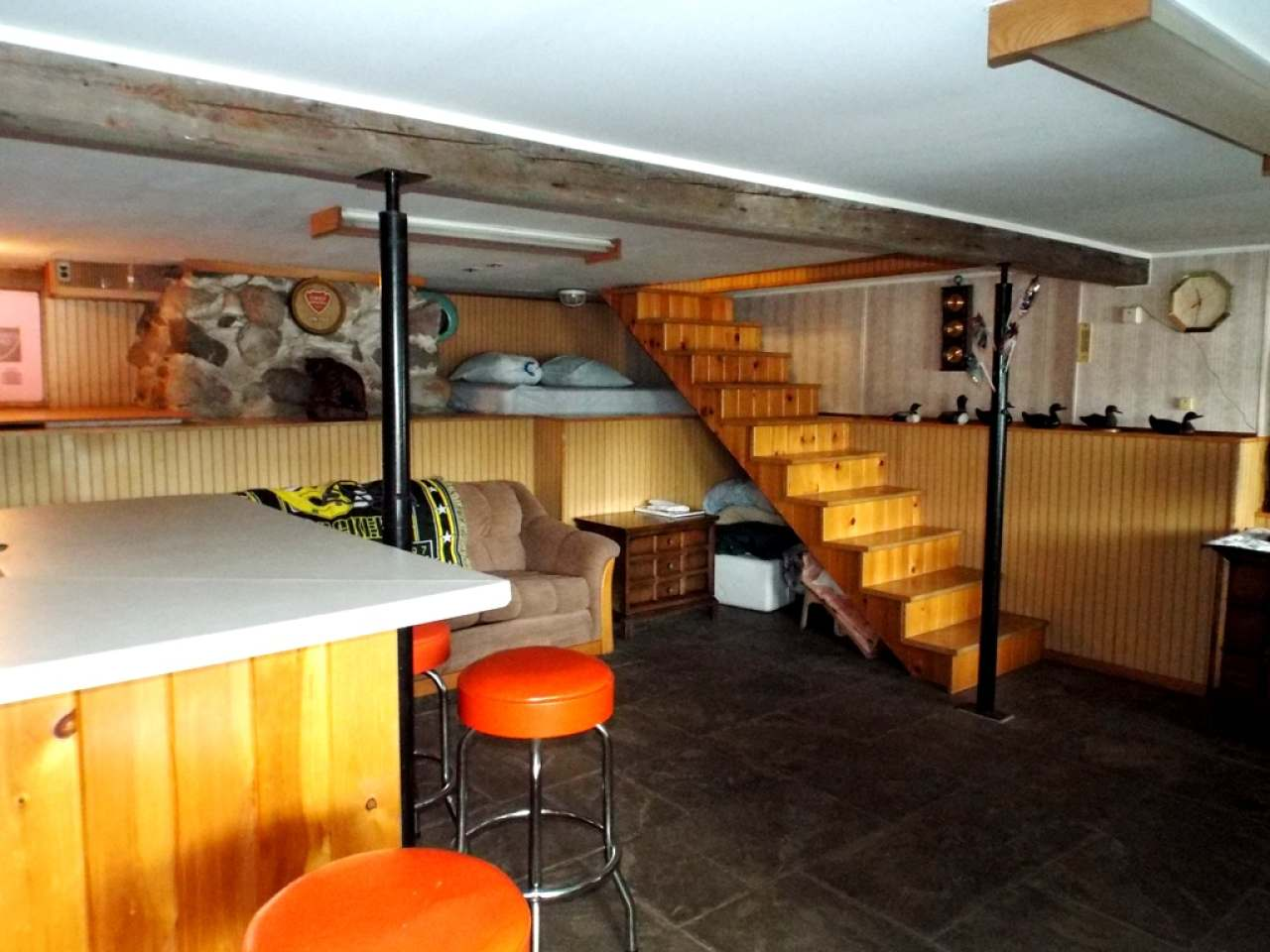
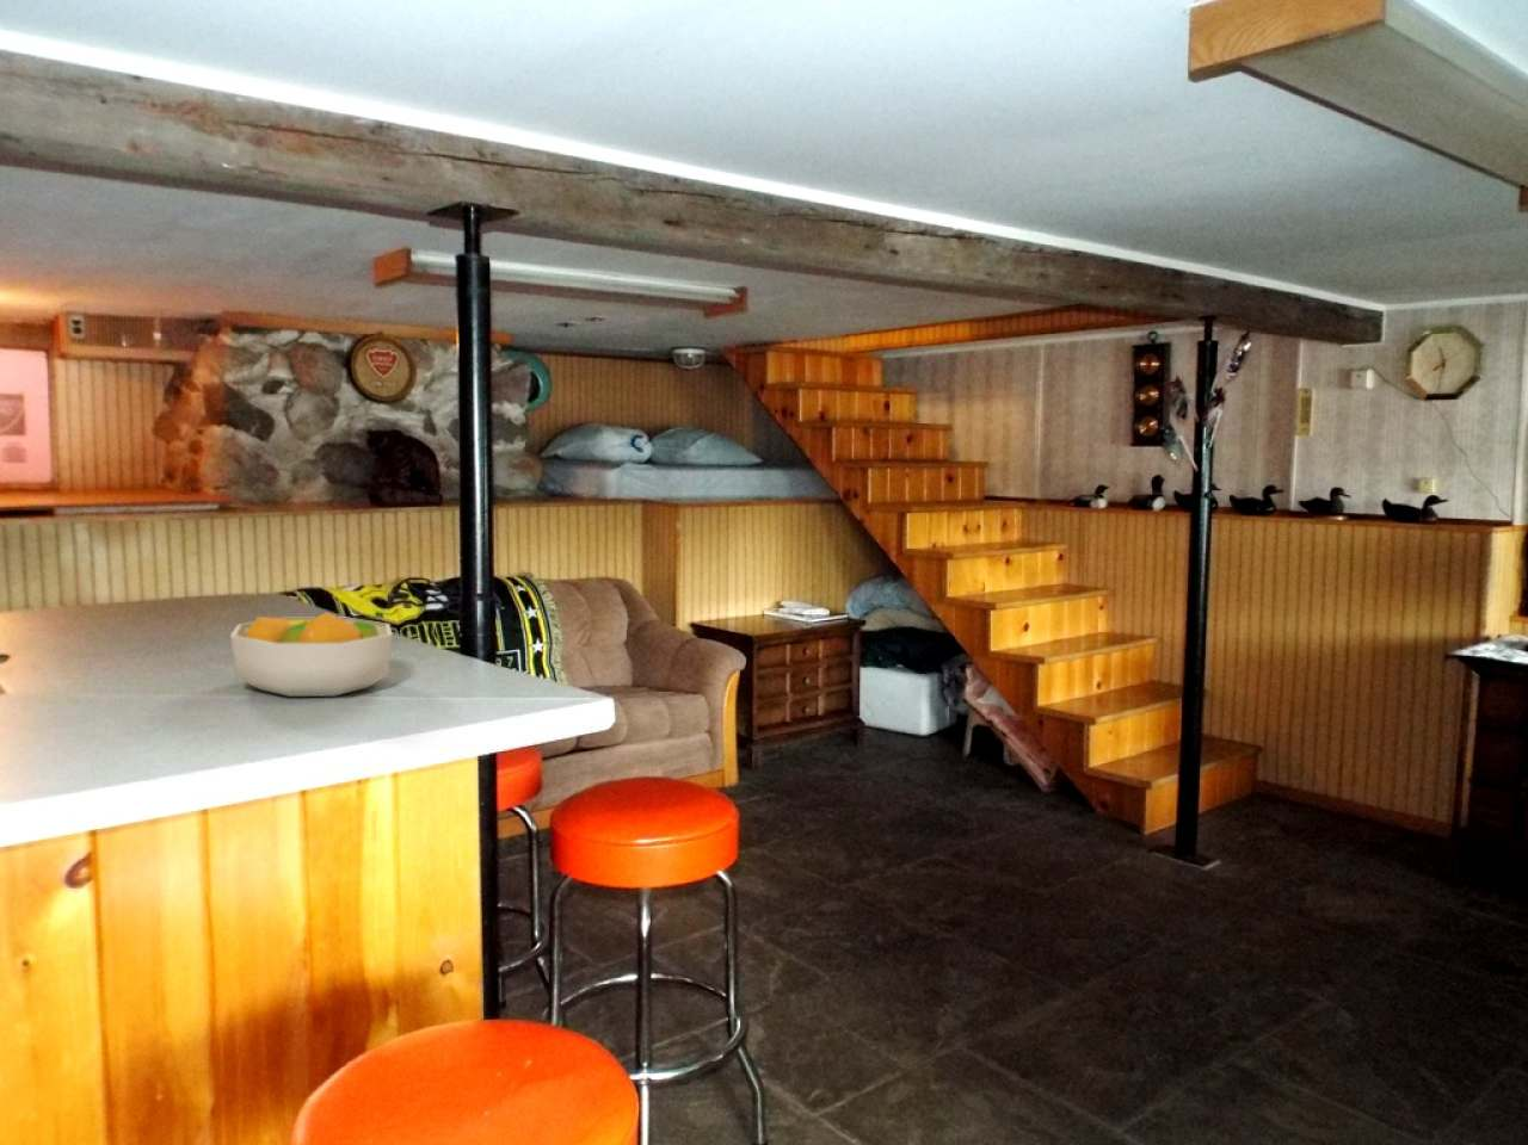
+ fruit bowl (313, 645)
